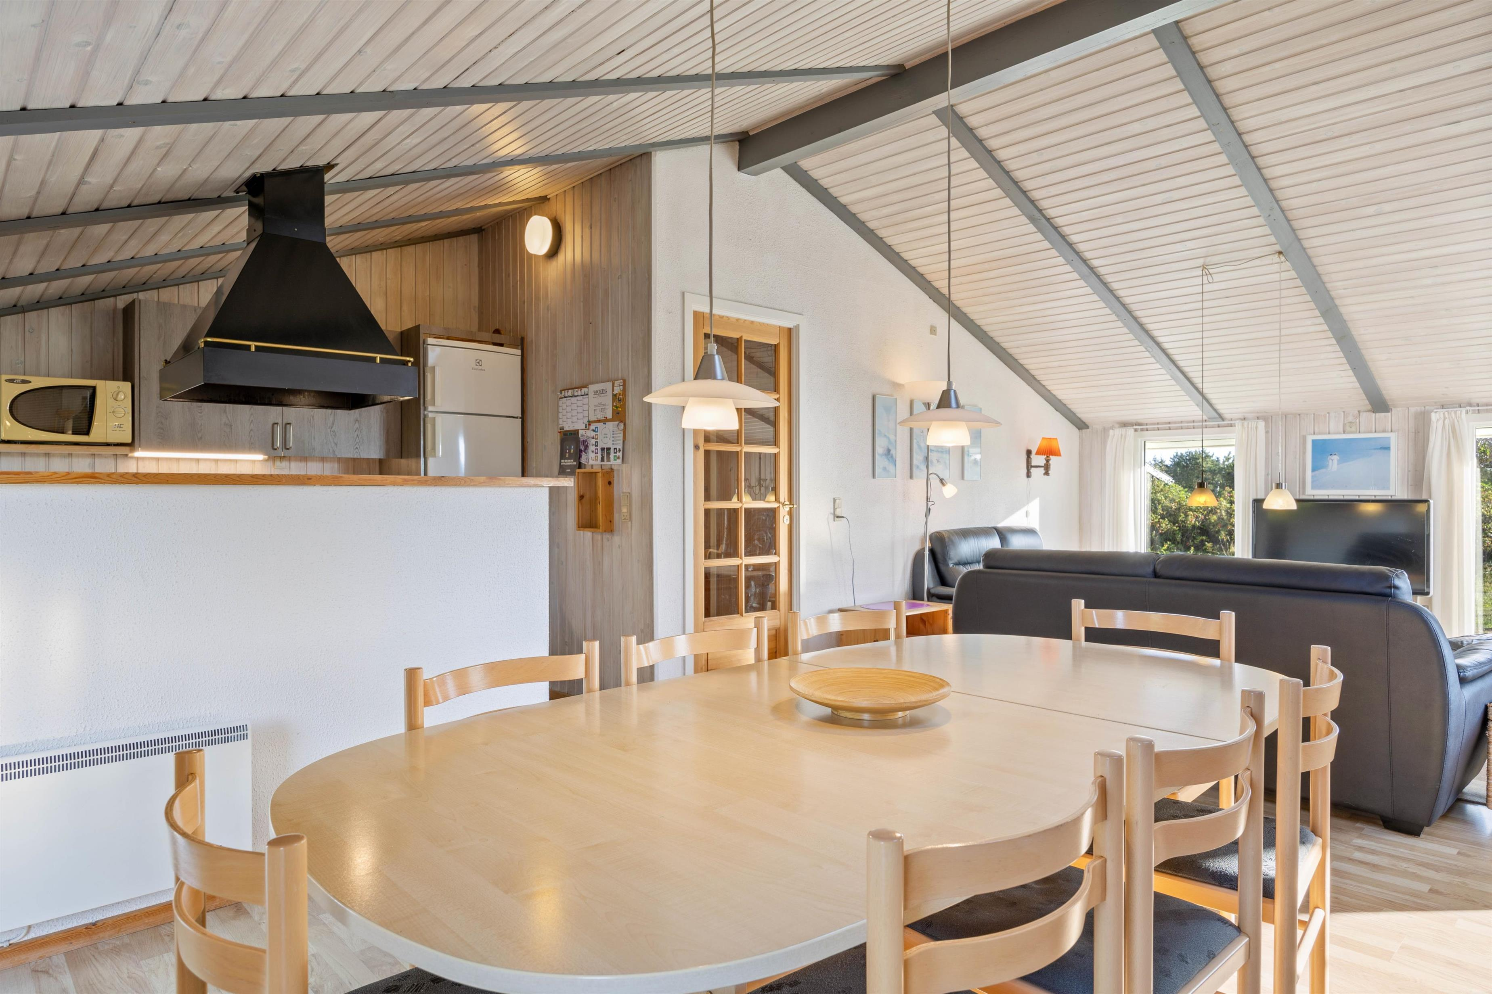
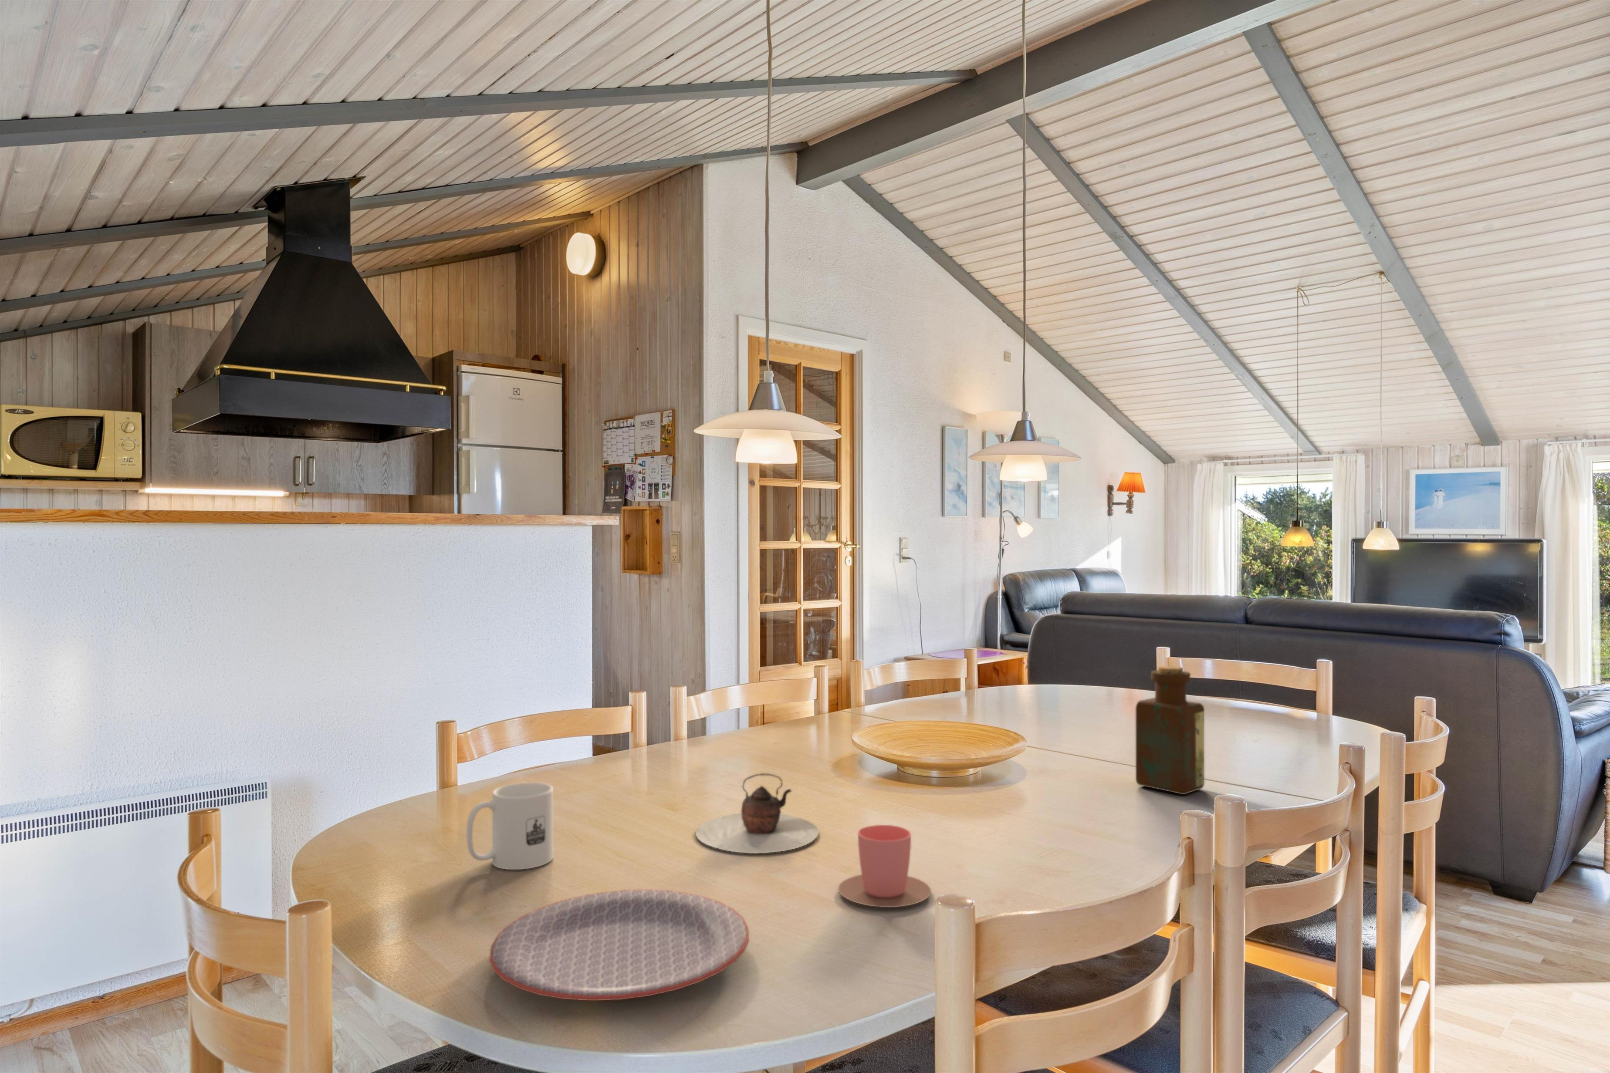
+ teapot (757, 804)
+ cup (884, 862)
+ mug (510, 826)
+ bottle (1169, 727)
+ plate (623, 946)
